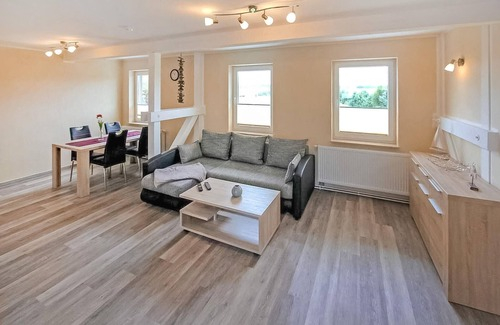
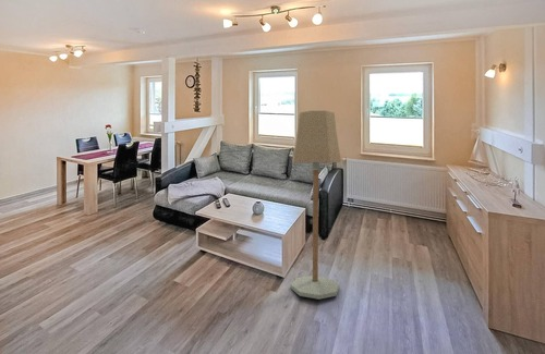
+ floor lamp (315, 202)
